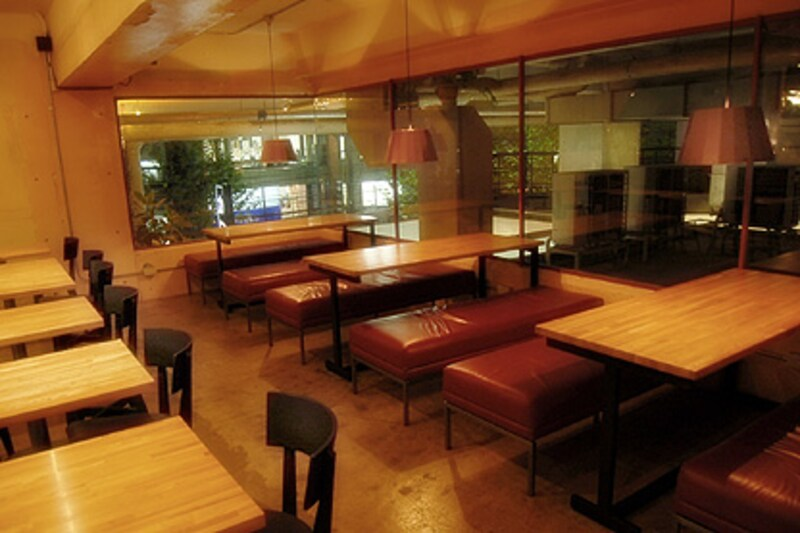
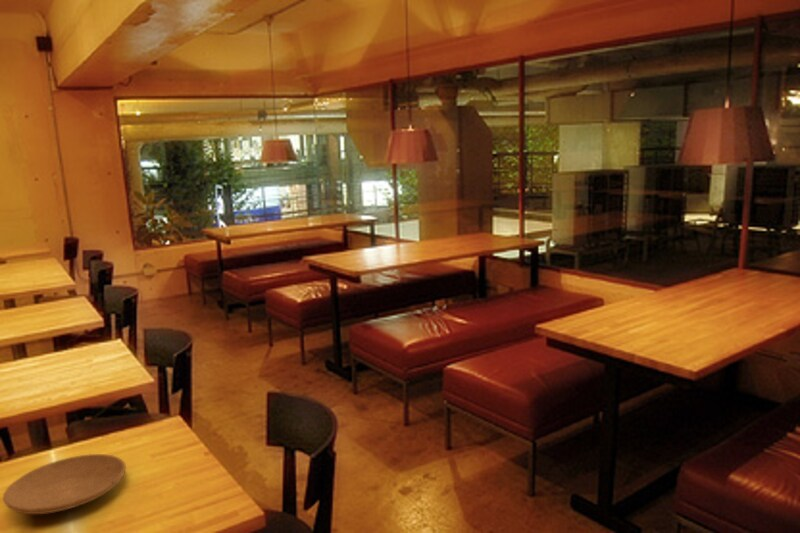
+ plate (68, 487)
